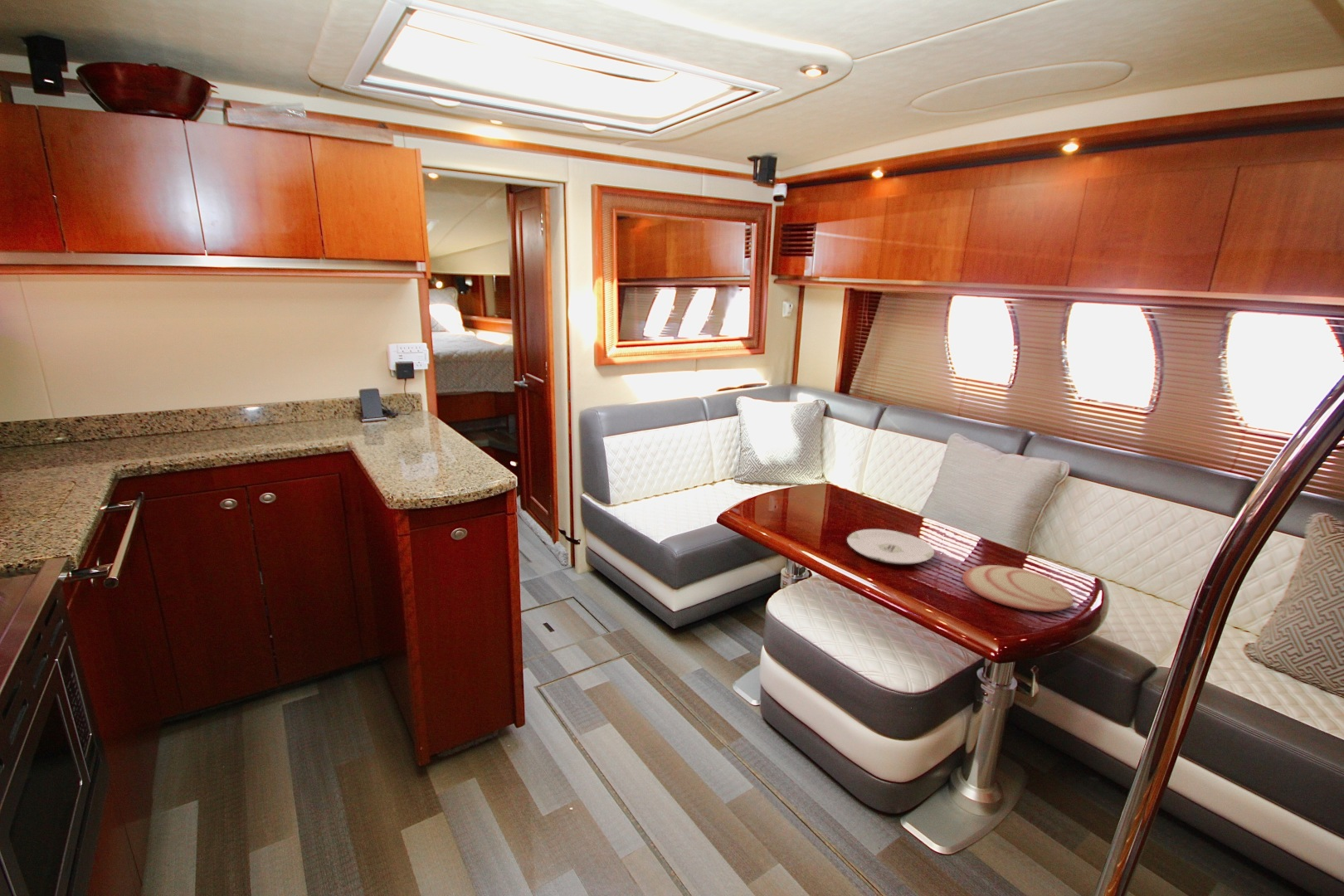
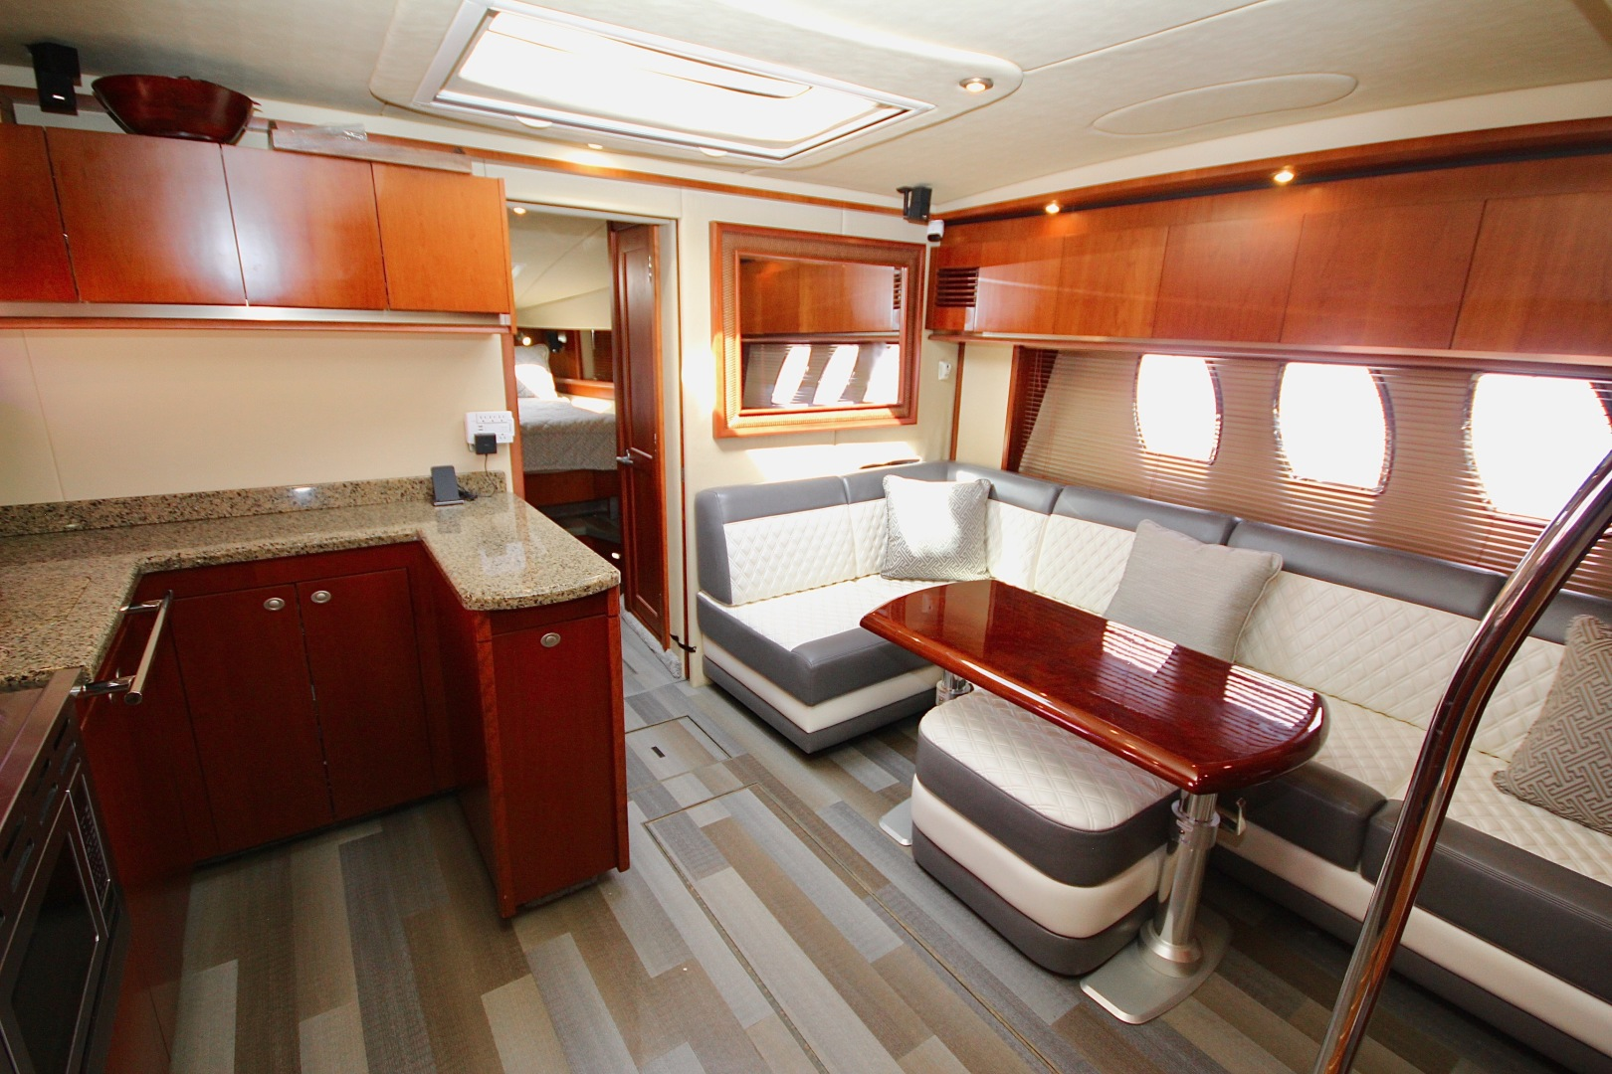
- plate (1015, 583)
- plate (889, 548)
